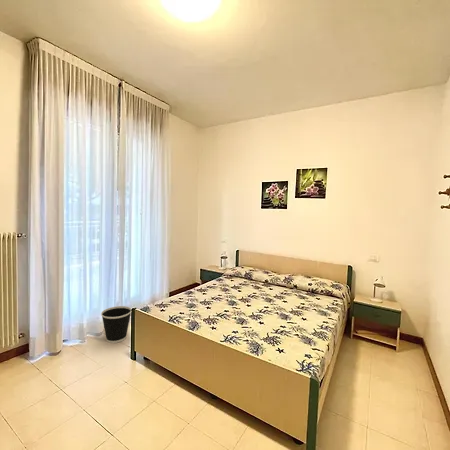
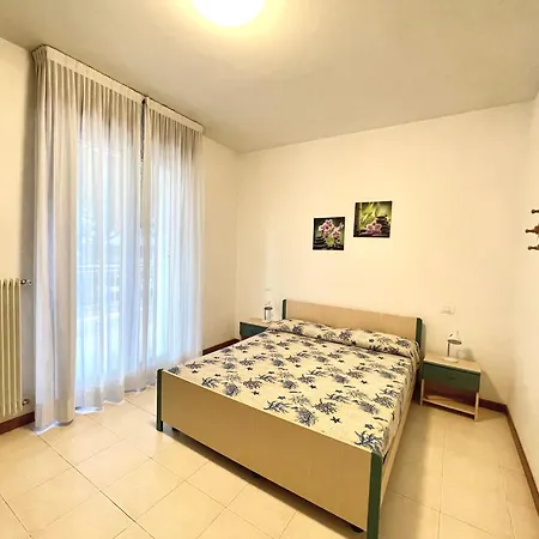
- wastebasket (116, 324)
